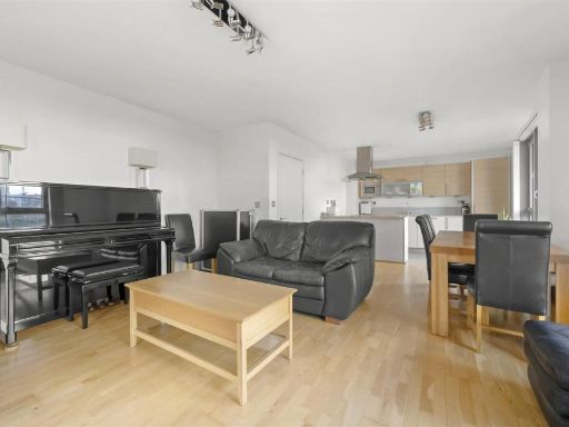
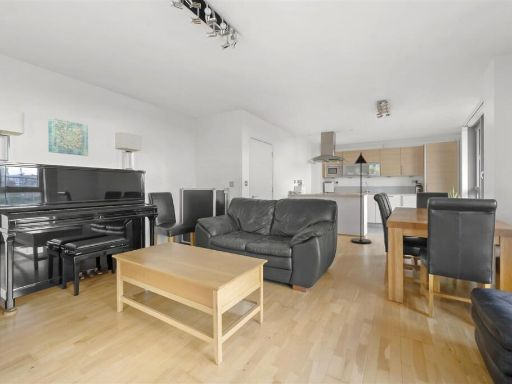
+ floor lamp (360, 197)
+ wall art (69, 137)
